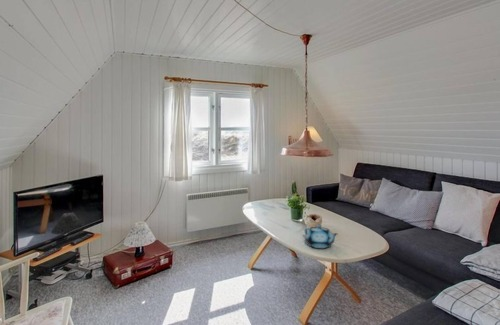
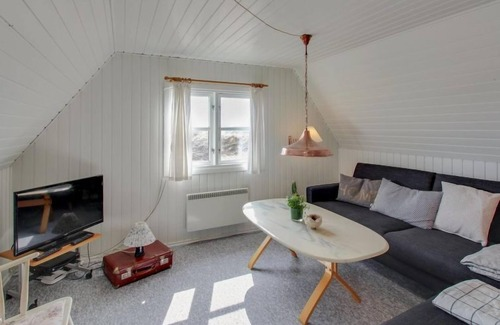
- teapot (320, 235)
